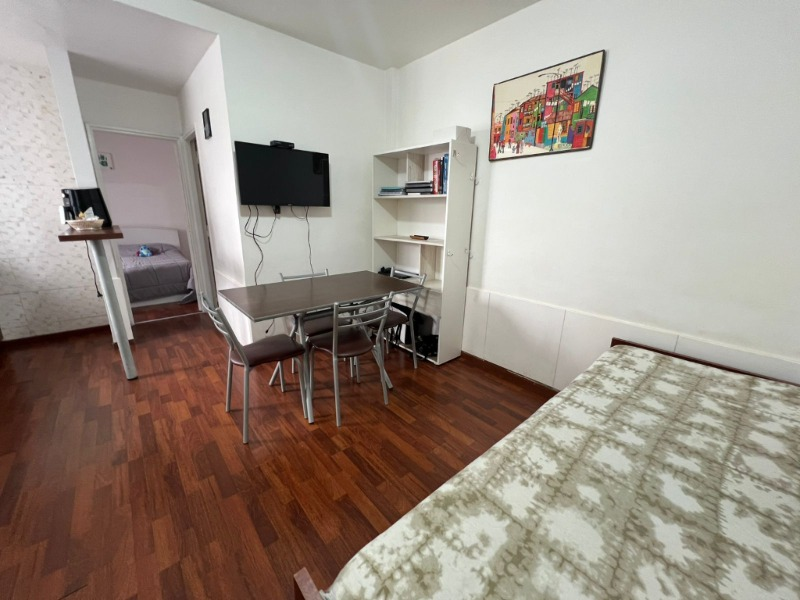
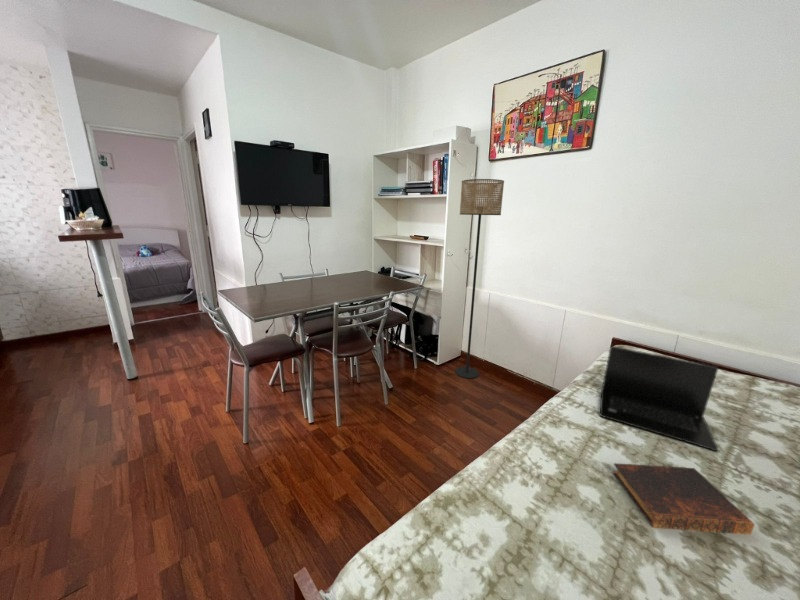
+ laptop (657, 392)
+ floor lamp (474, 284)
+ book (675, 495)
